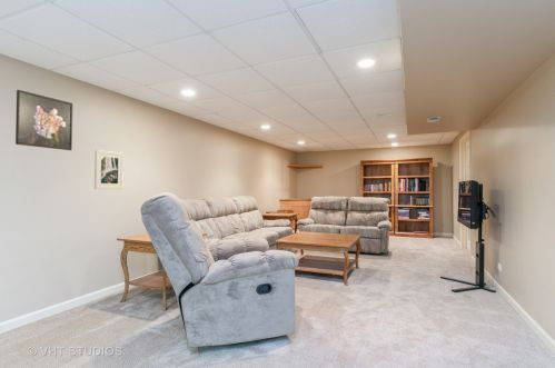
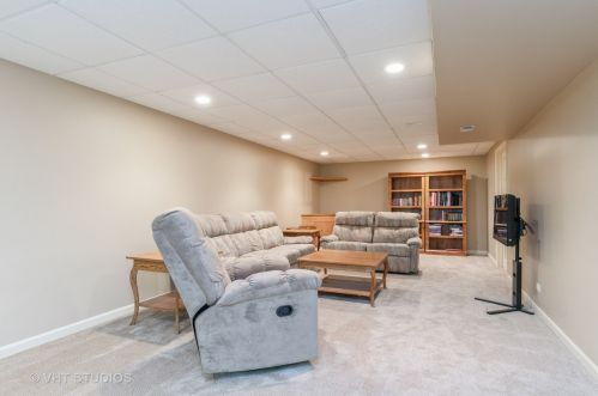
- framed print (46, 122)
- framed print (109, 170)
